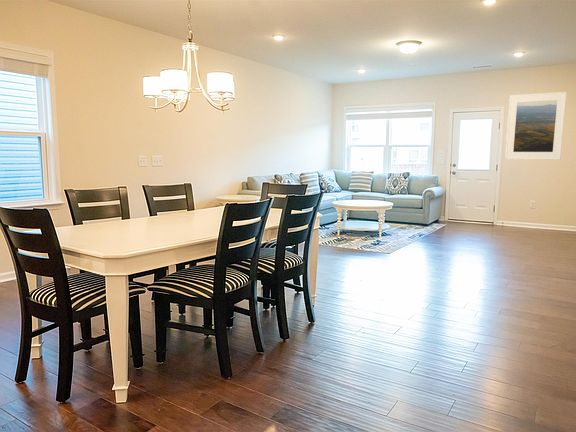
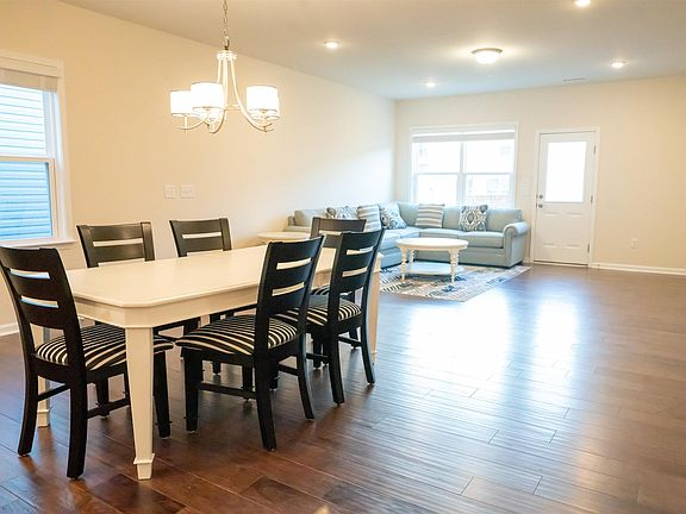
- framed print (534, 126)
